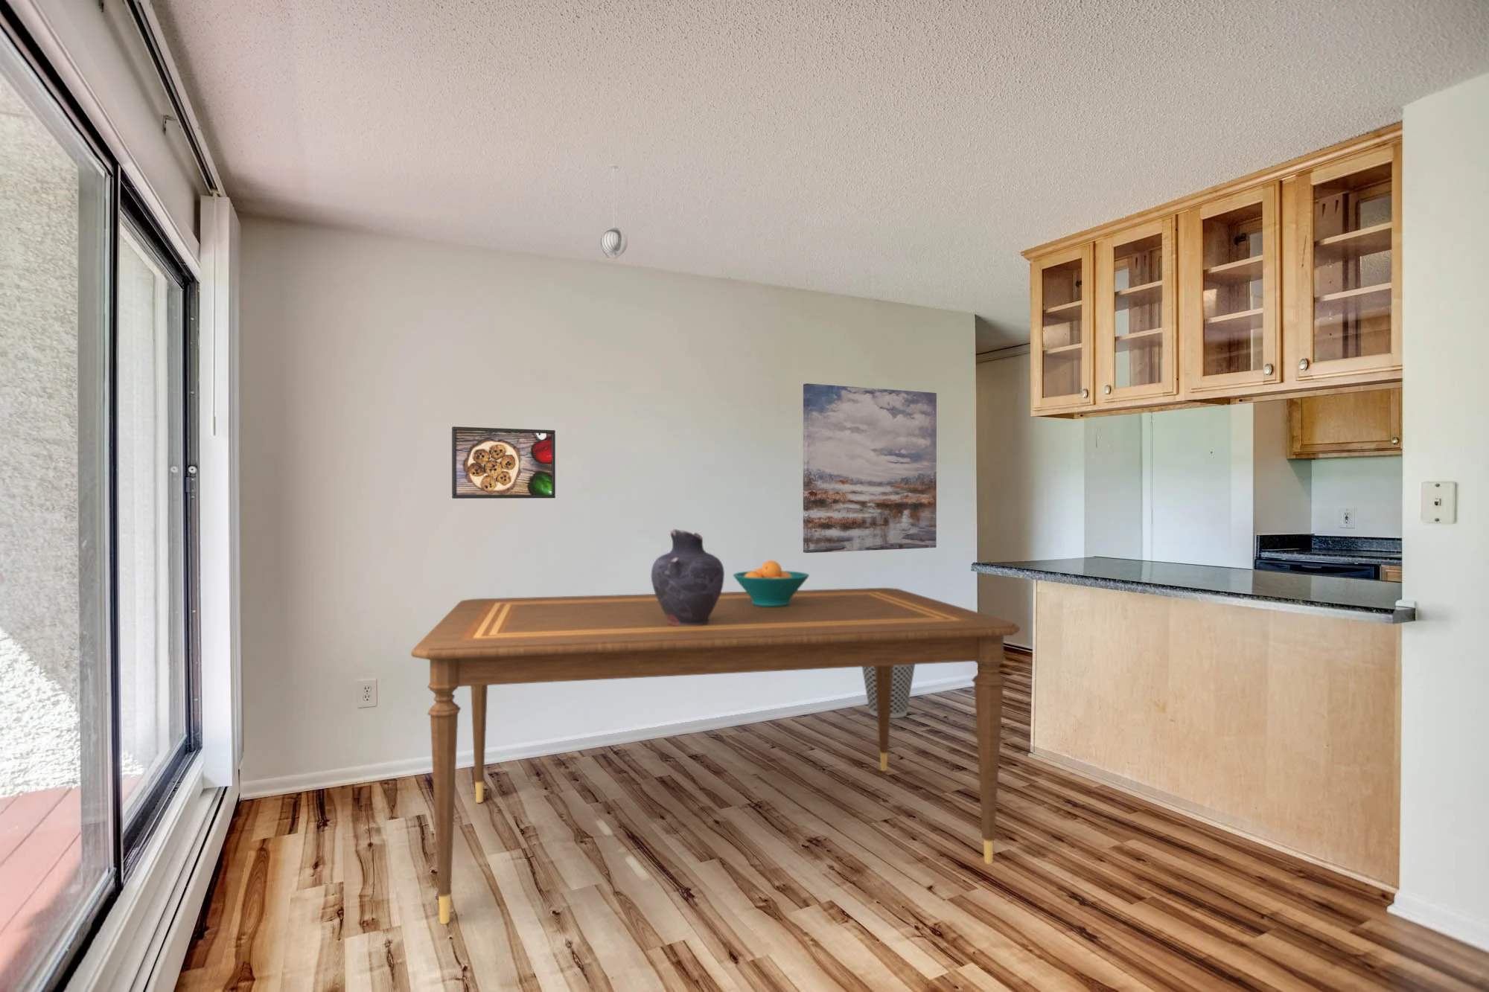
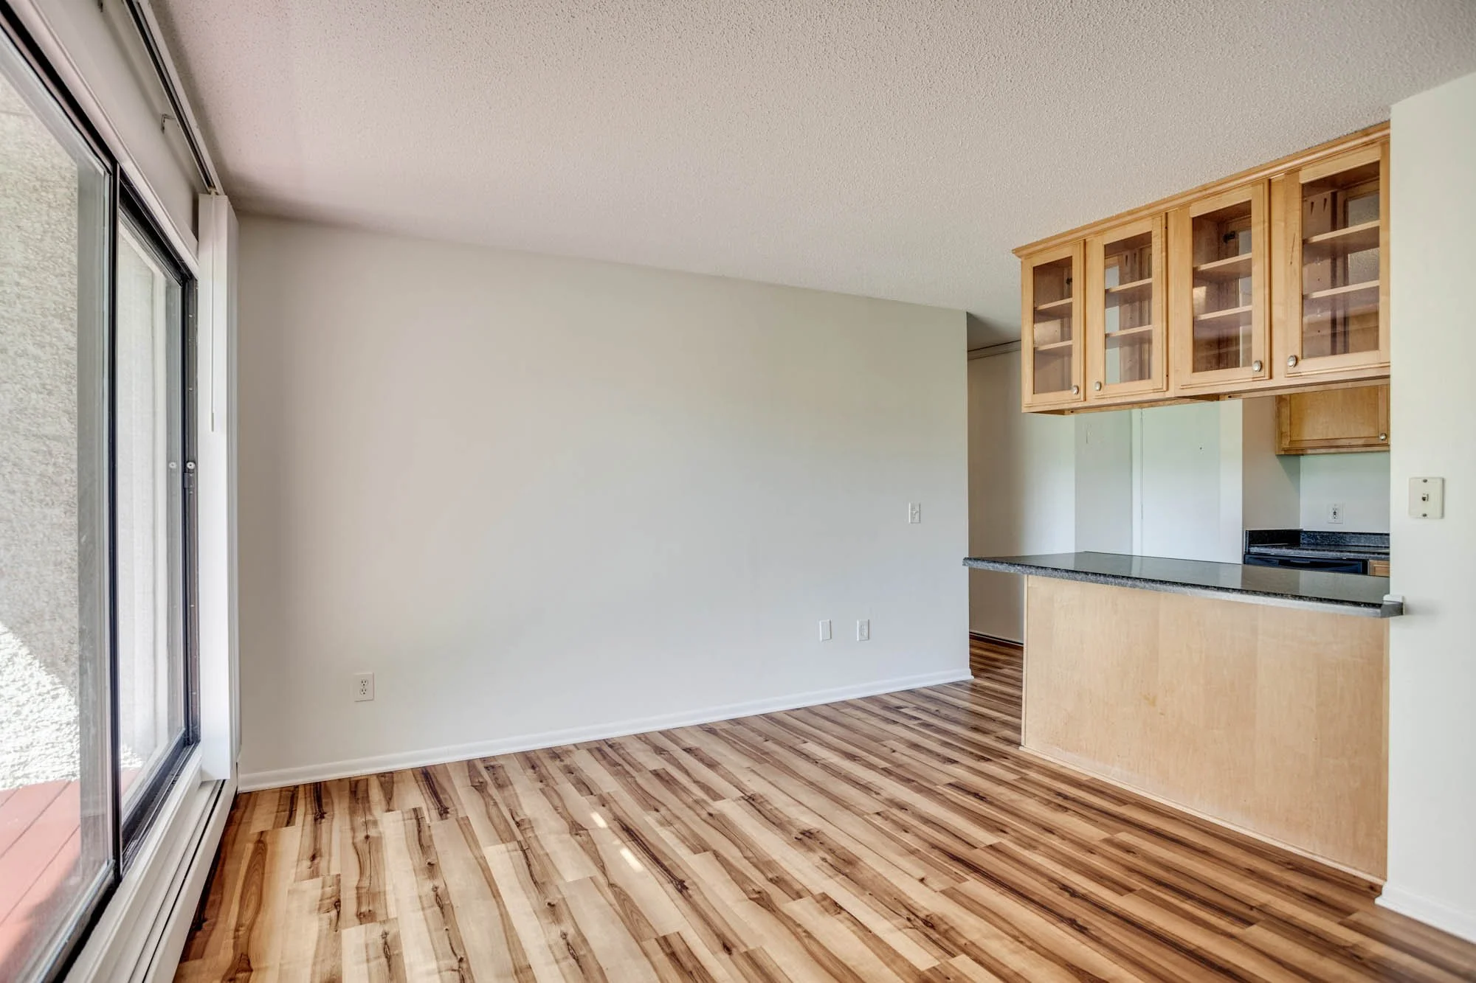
- wall art (872, 468)
- dining table (705, 674)
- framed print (505, 463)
- vase (687, 576)
- pendant light (613, 213)
- fruit bowl (771, 582)
- wastebasket (892, 684)
